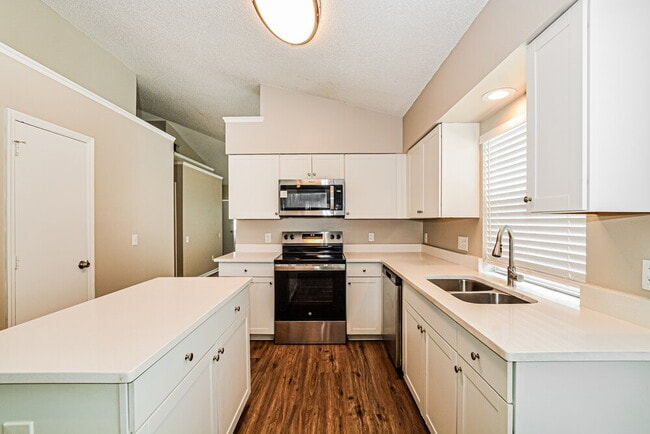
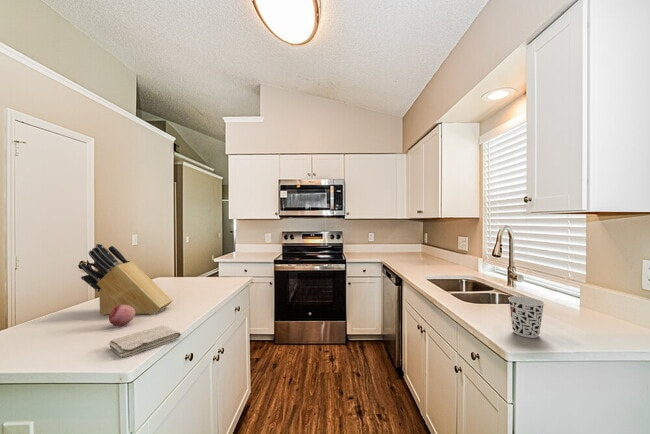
+ washcloth (145, 338)
+ fruit (122, 314)
+ cup (525, 316)
+ knife block (127, 277)
